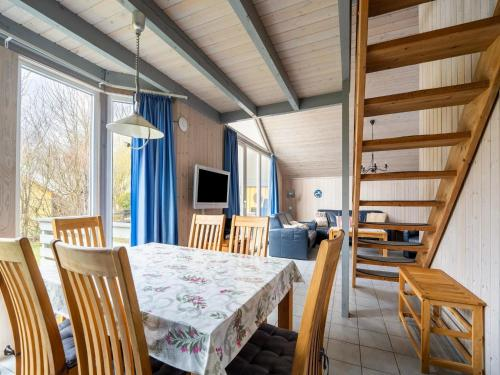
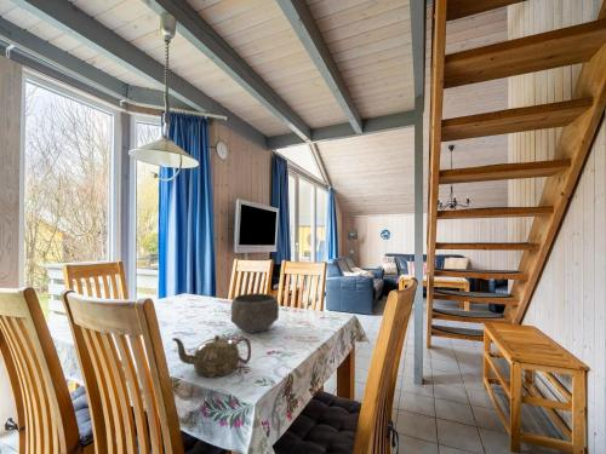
+ teapot (212, 351)
+ bowl (255, 312)
